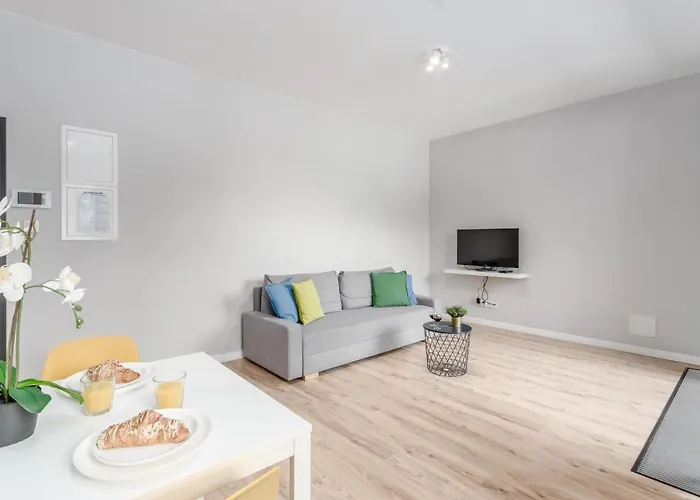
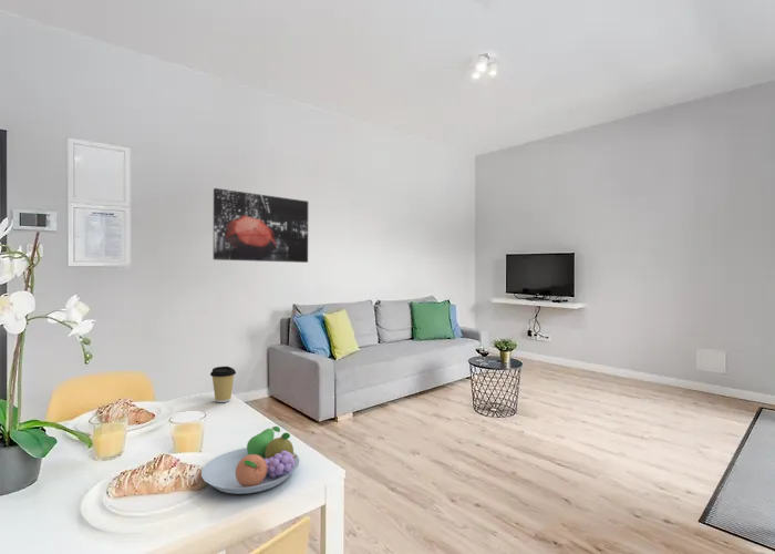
+ coffee cup (223, 383)
+ fruit bowl (255, 454)
+ wall art (264, 228)
